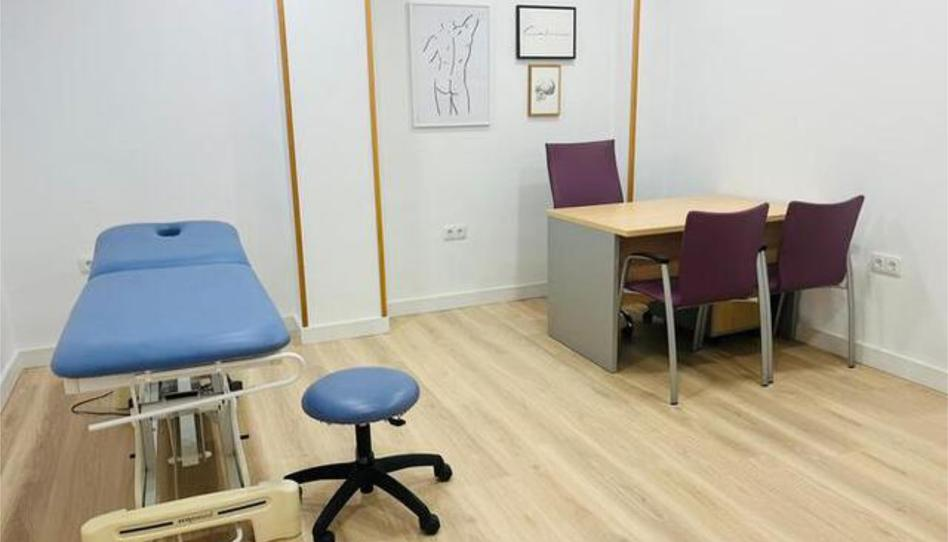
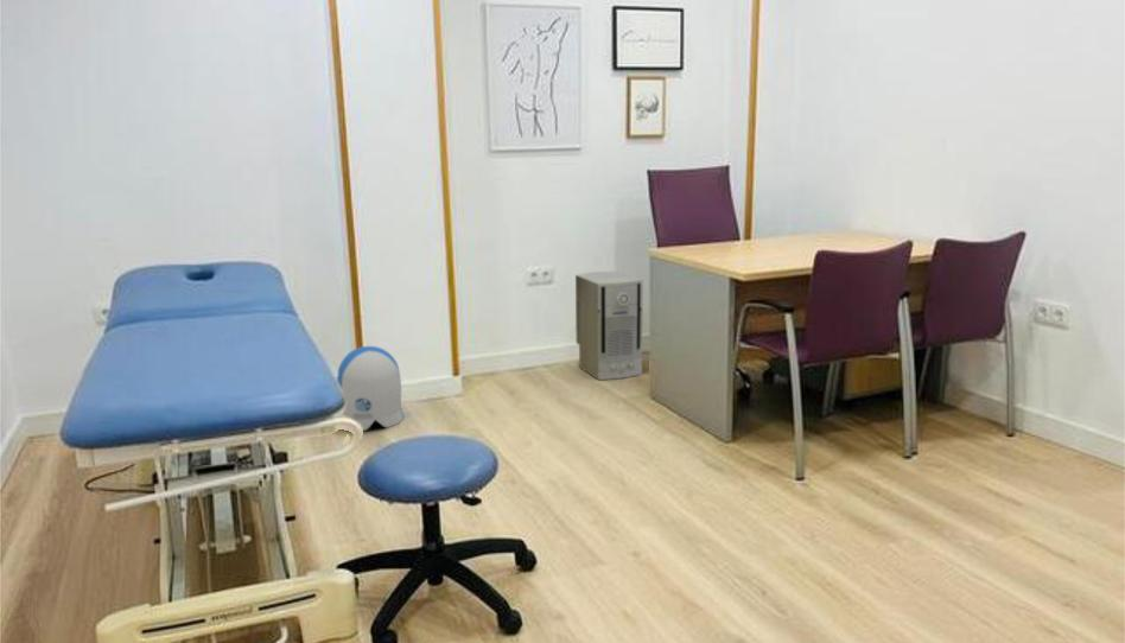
+ sun visor (368, 382)
+ air purifier (608, 324)
